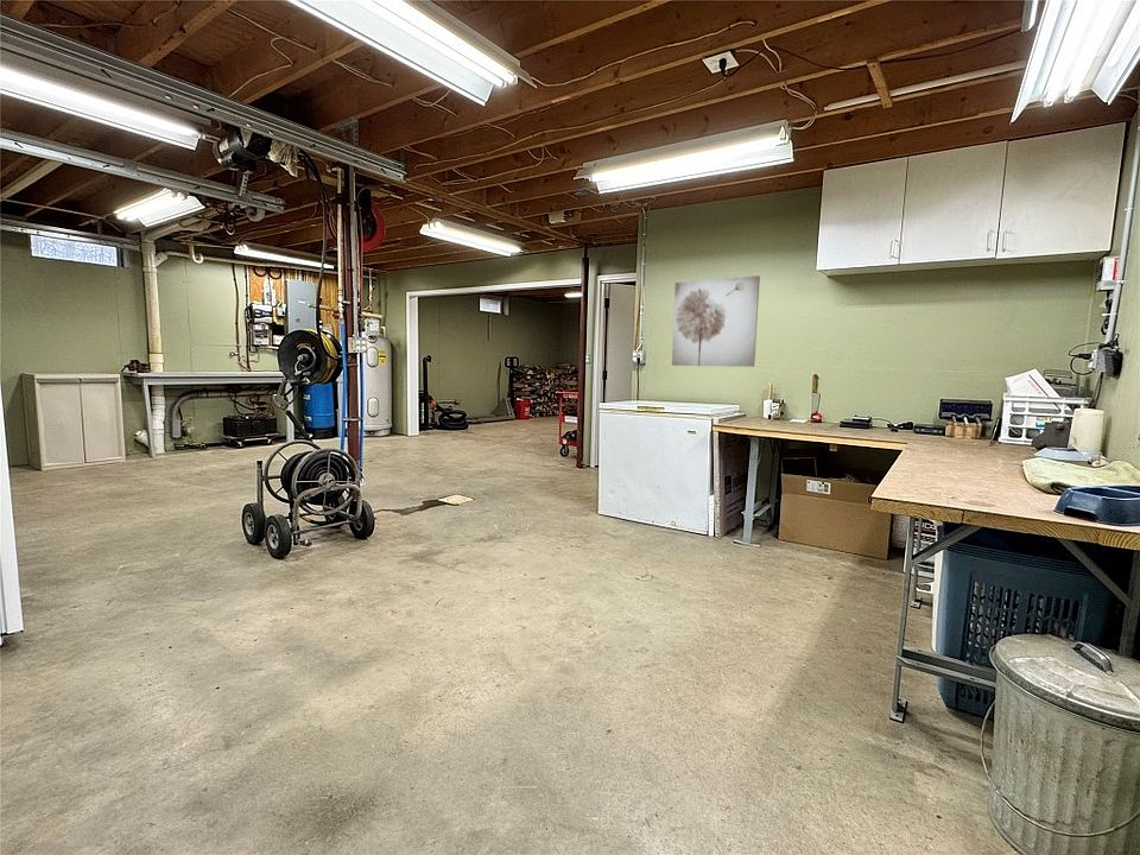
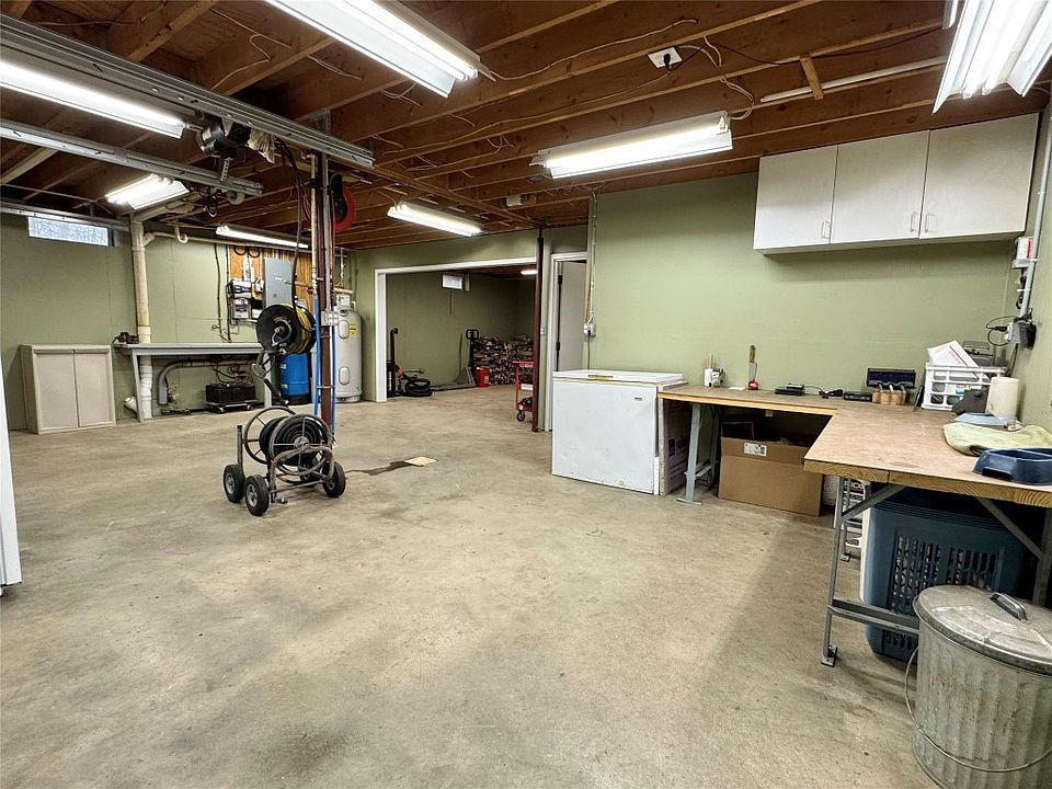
- wall art (712, 323)
